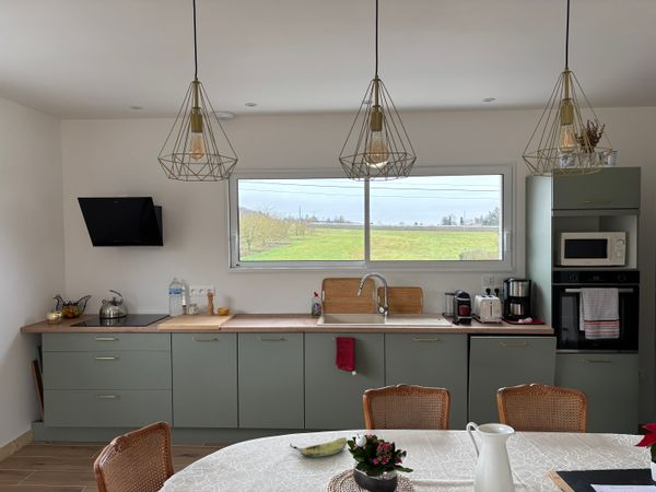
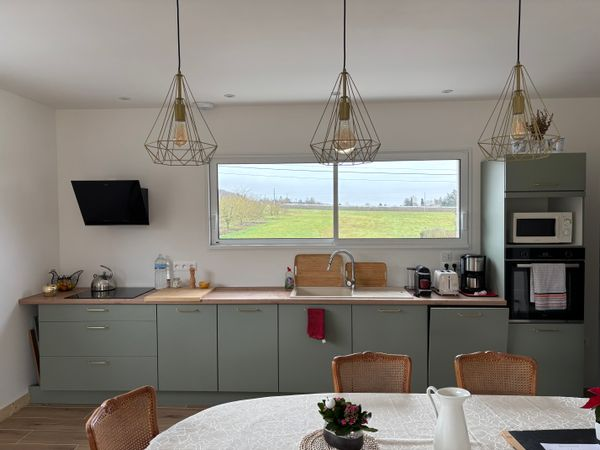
- fruit (320, 446)
